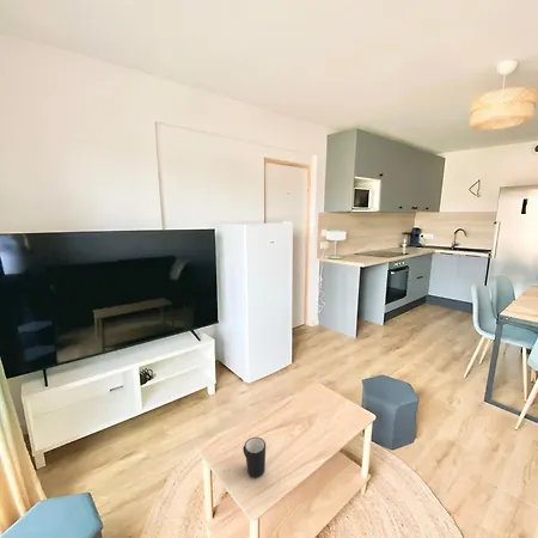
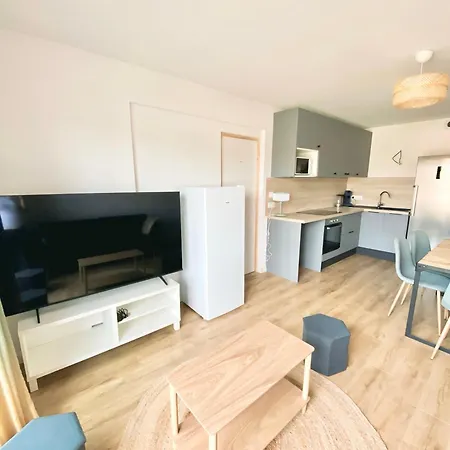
- mug (252, 456)
